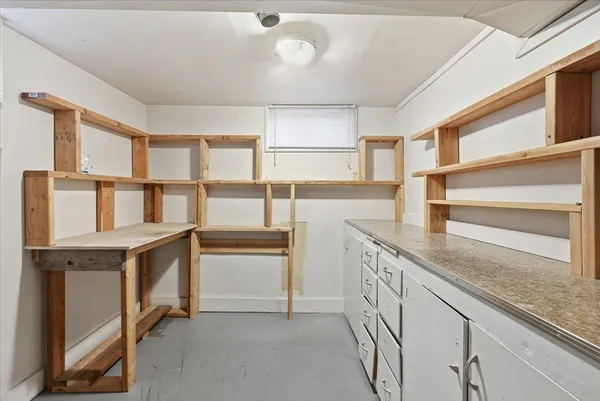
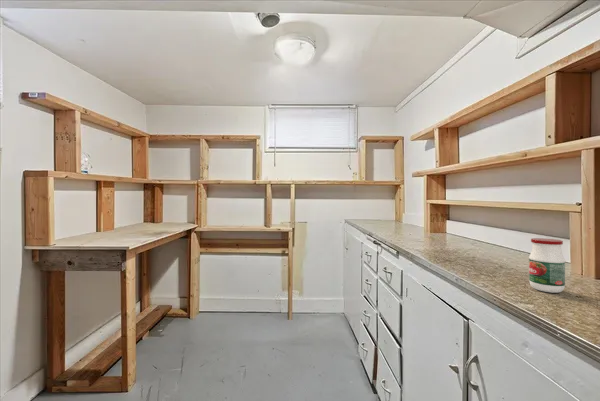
+ jar (546, 264)
